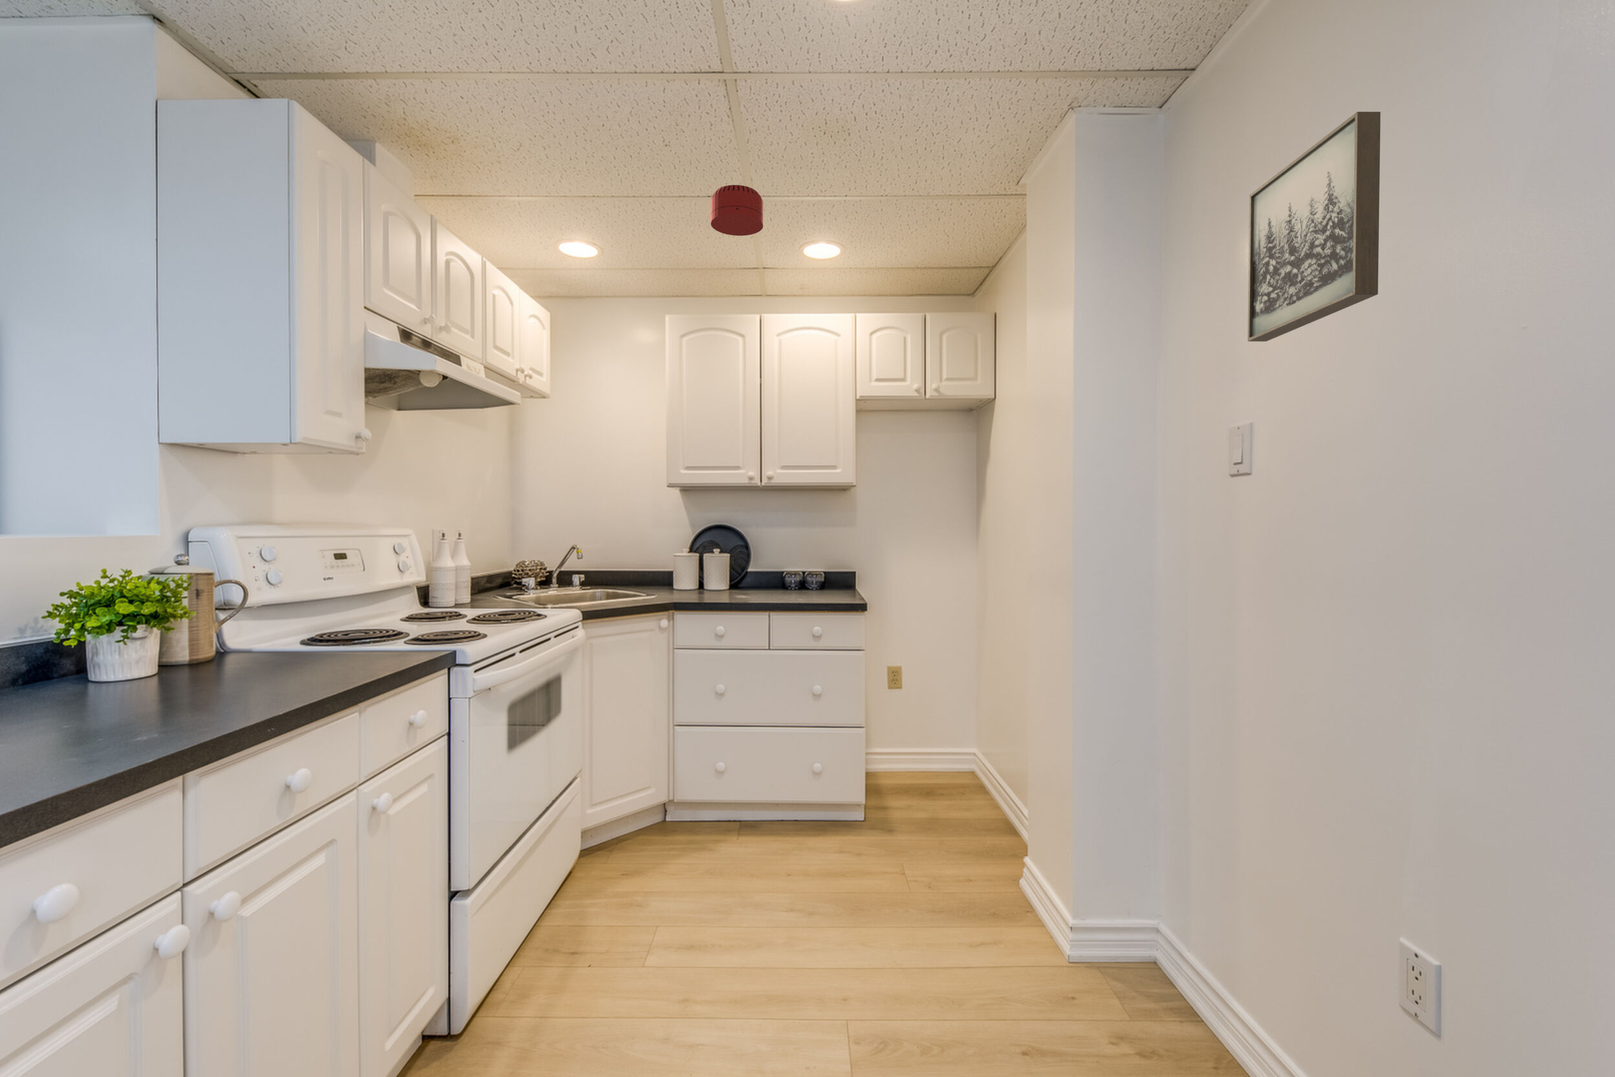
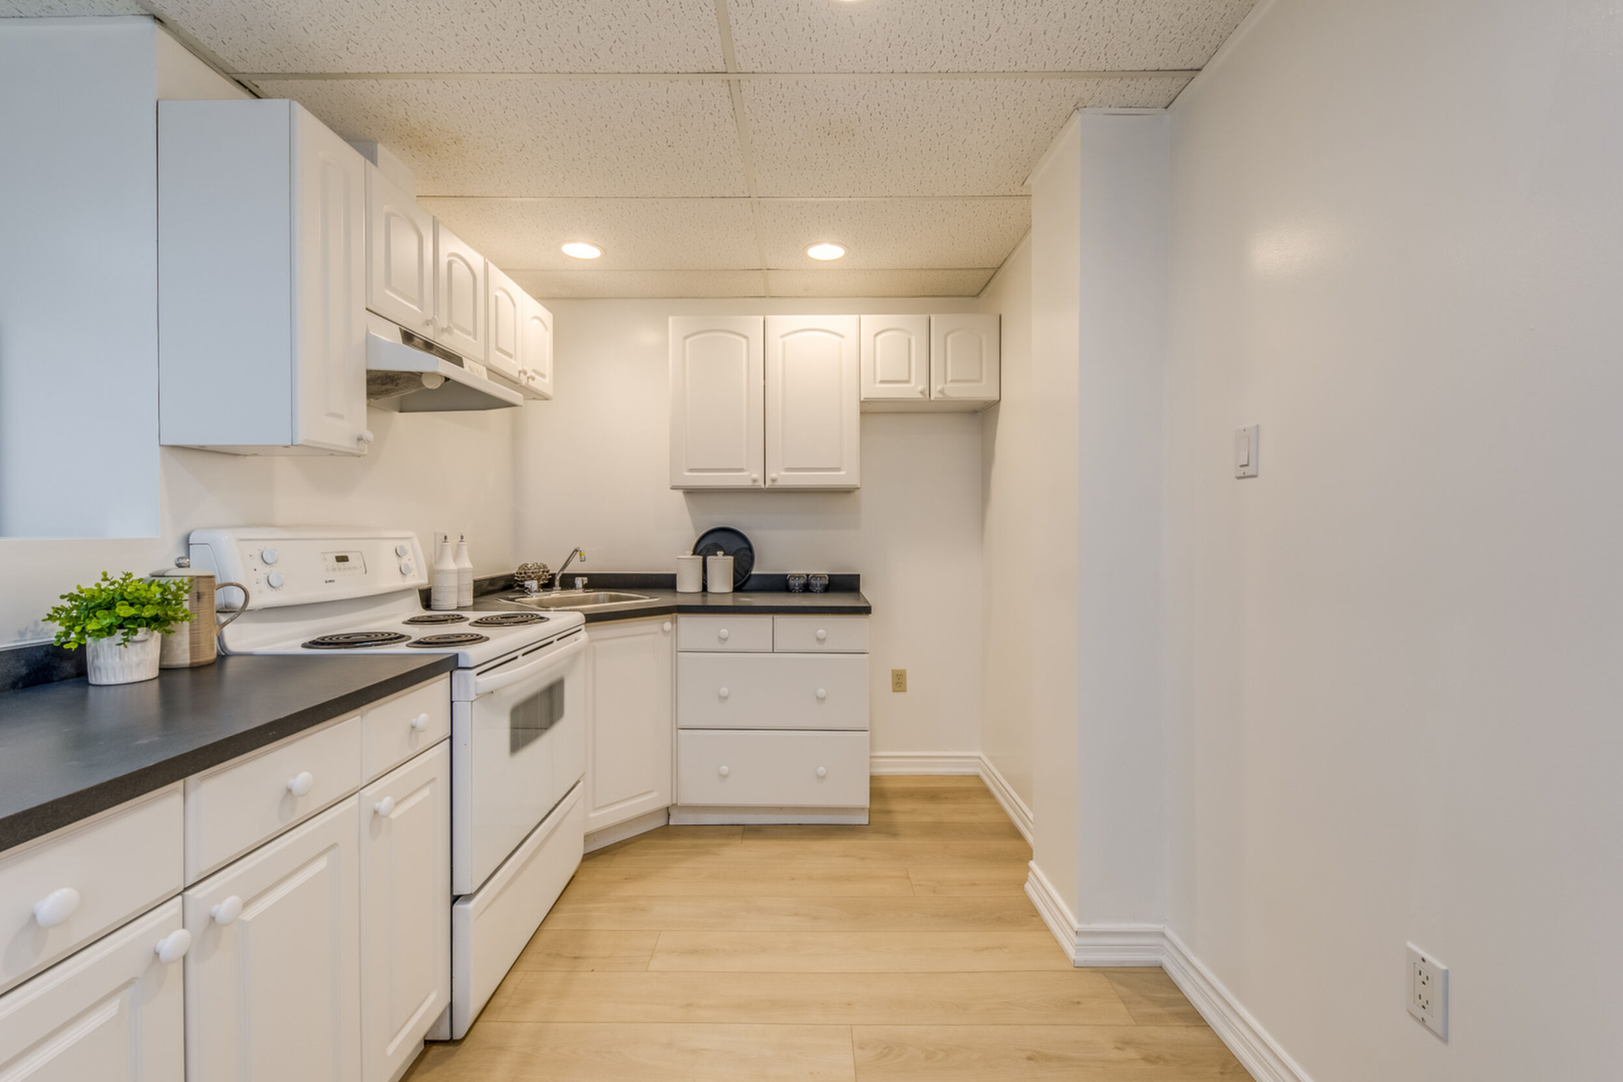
- wall art (1306, 239)
- smoke detector (737, 209)
